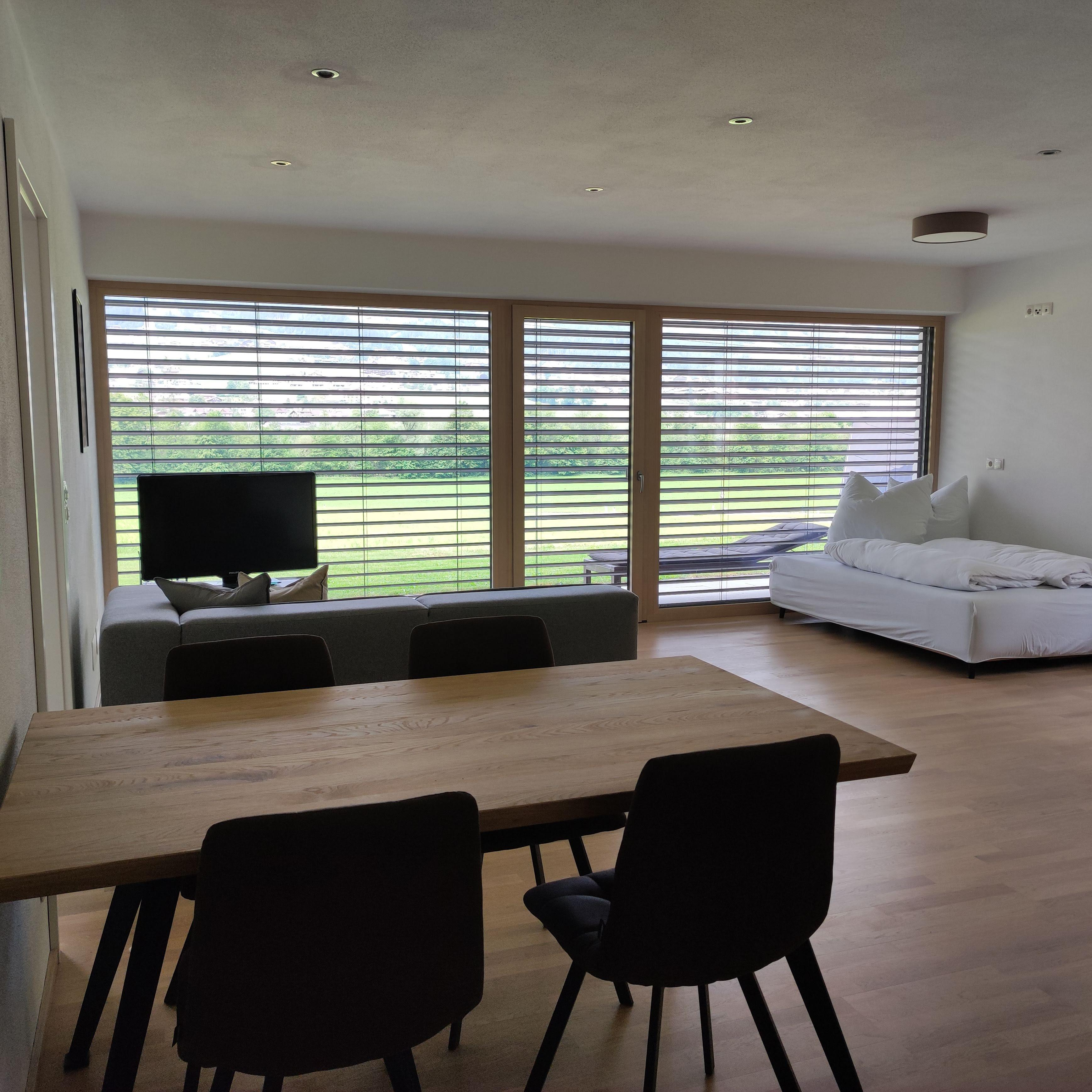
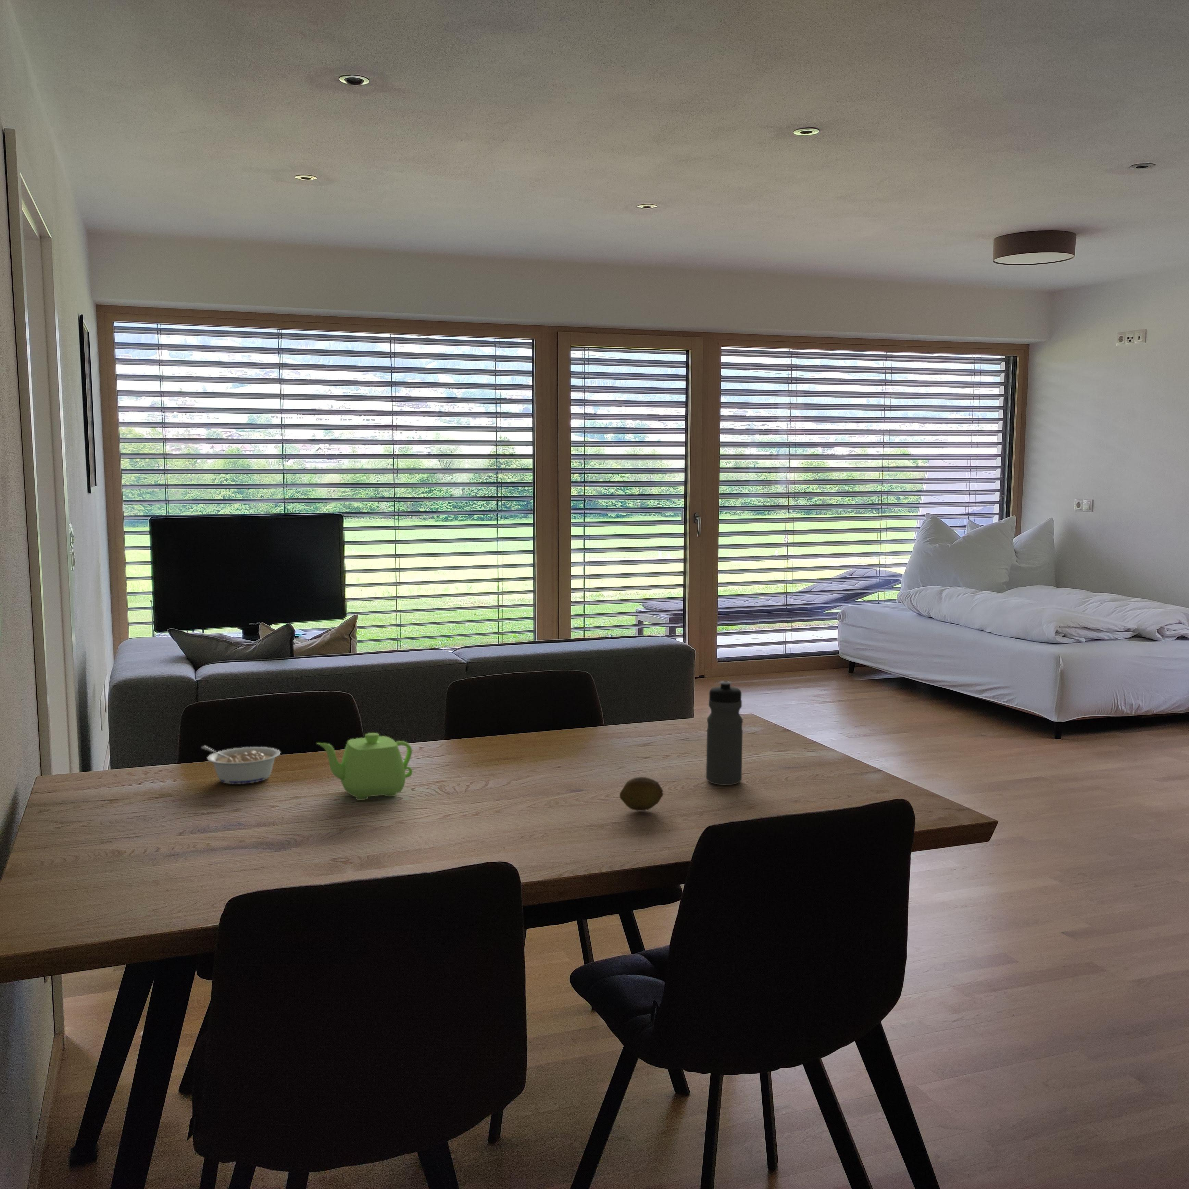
+ legume (241, 764)
+ water bottle (725, 731)
+ teapot (366, 764)
+ fruit (640, 794)
